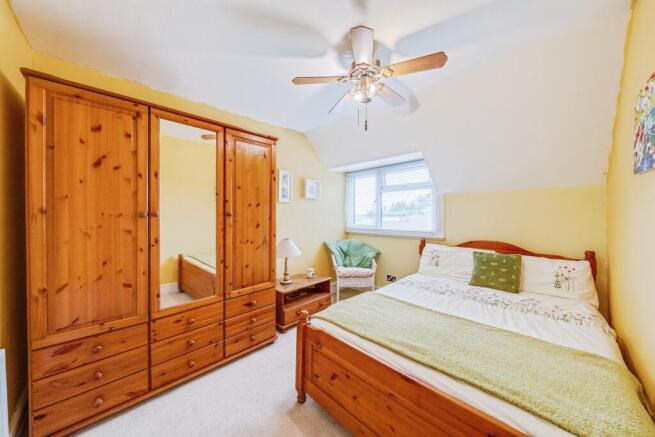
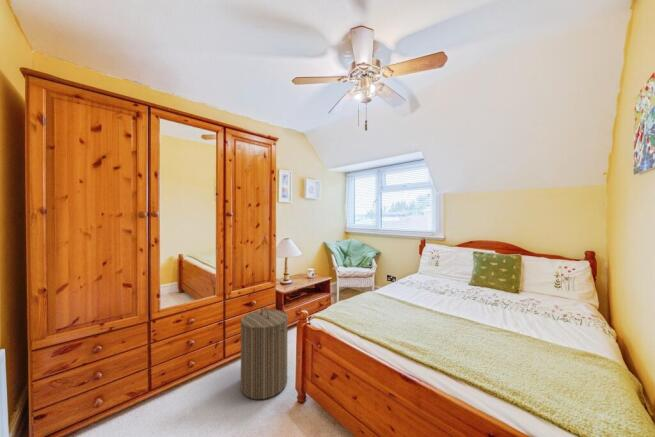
+ laundry hamper (264, 345)
